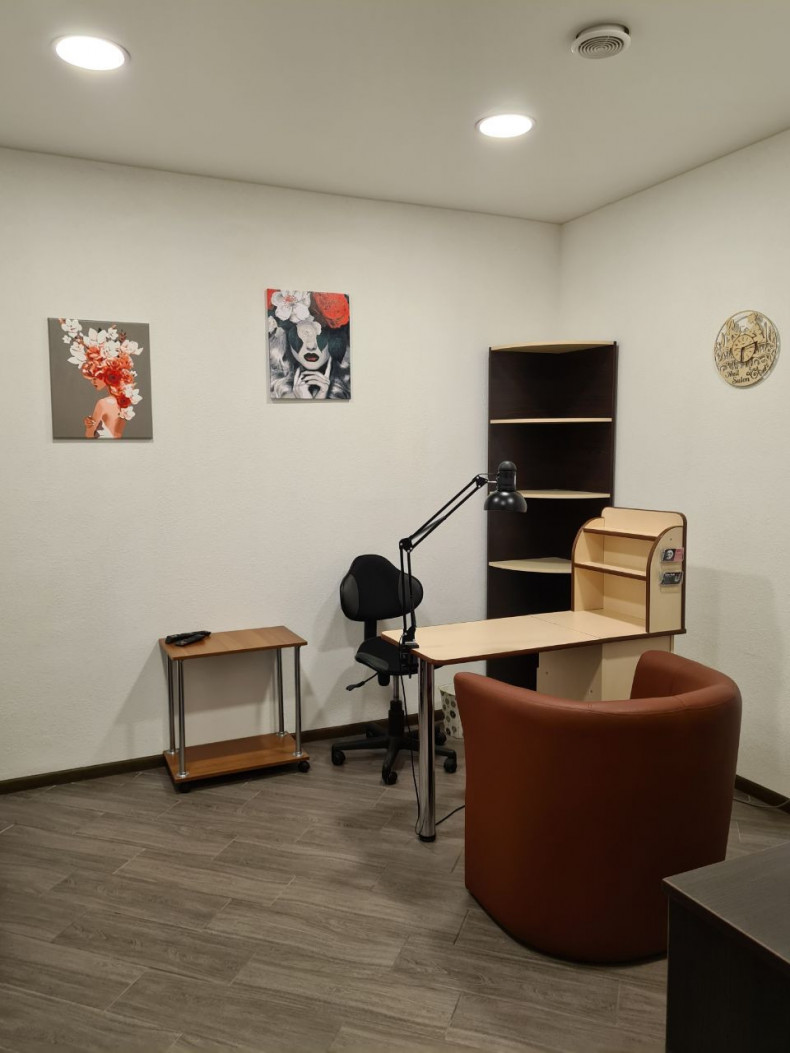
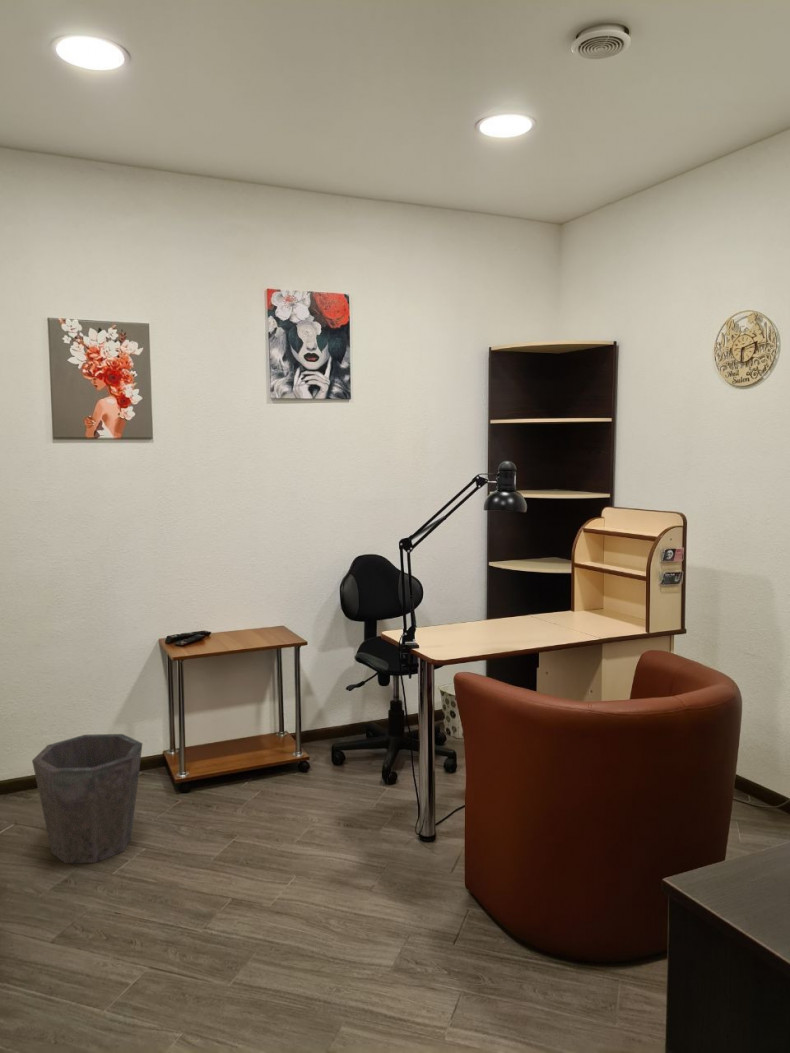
+ waste bin (90, 798)
